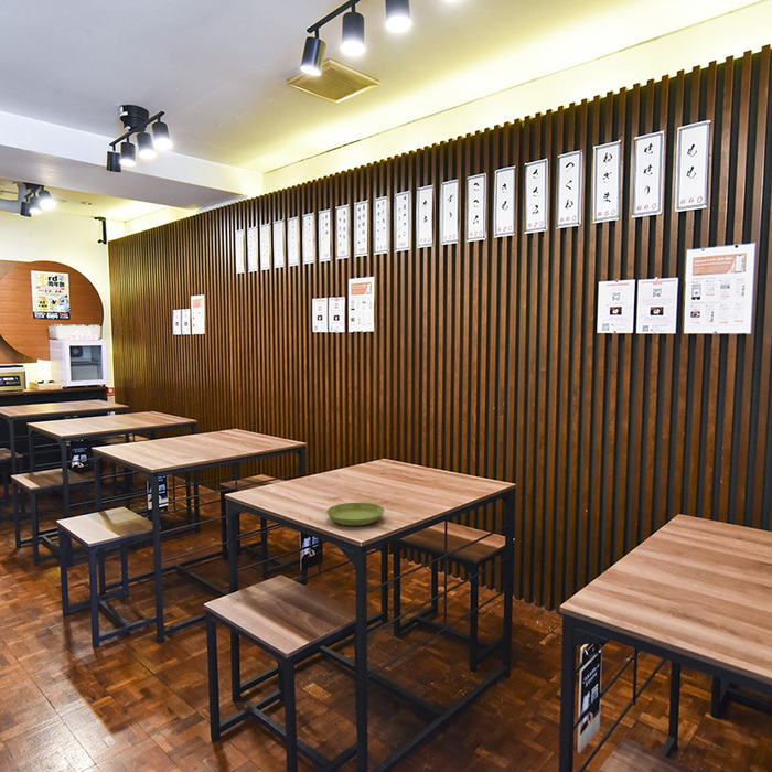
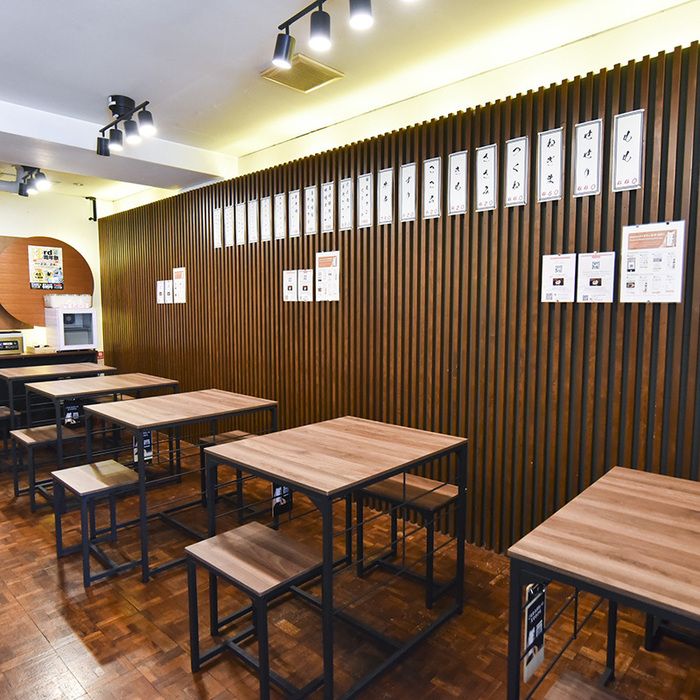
- saucer (355, 514)
